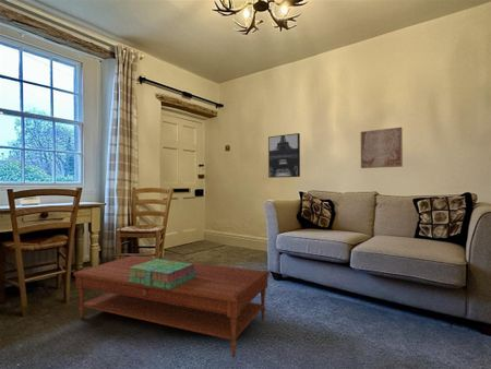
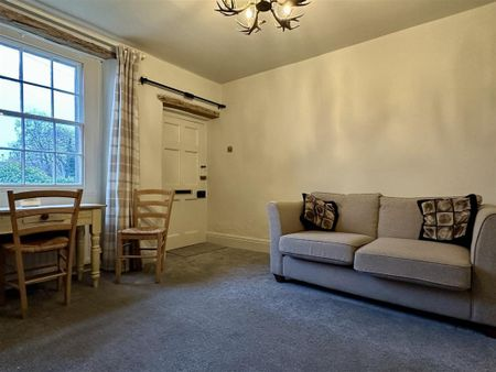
- wall art (284, 156)
- stack of books (161, 272)
- coffee table (171, 295)
- wall art (380, 148)
